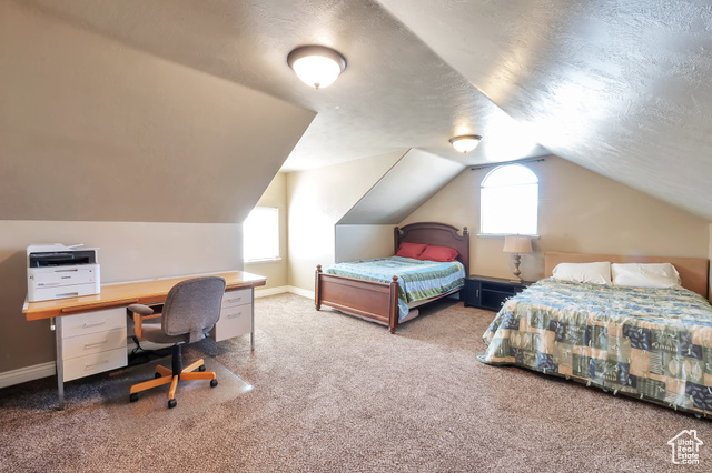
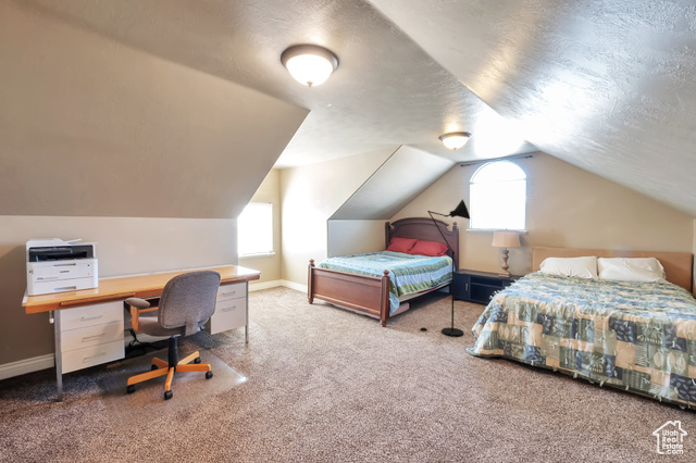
+ floor lamp (452, 265)
